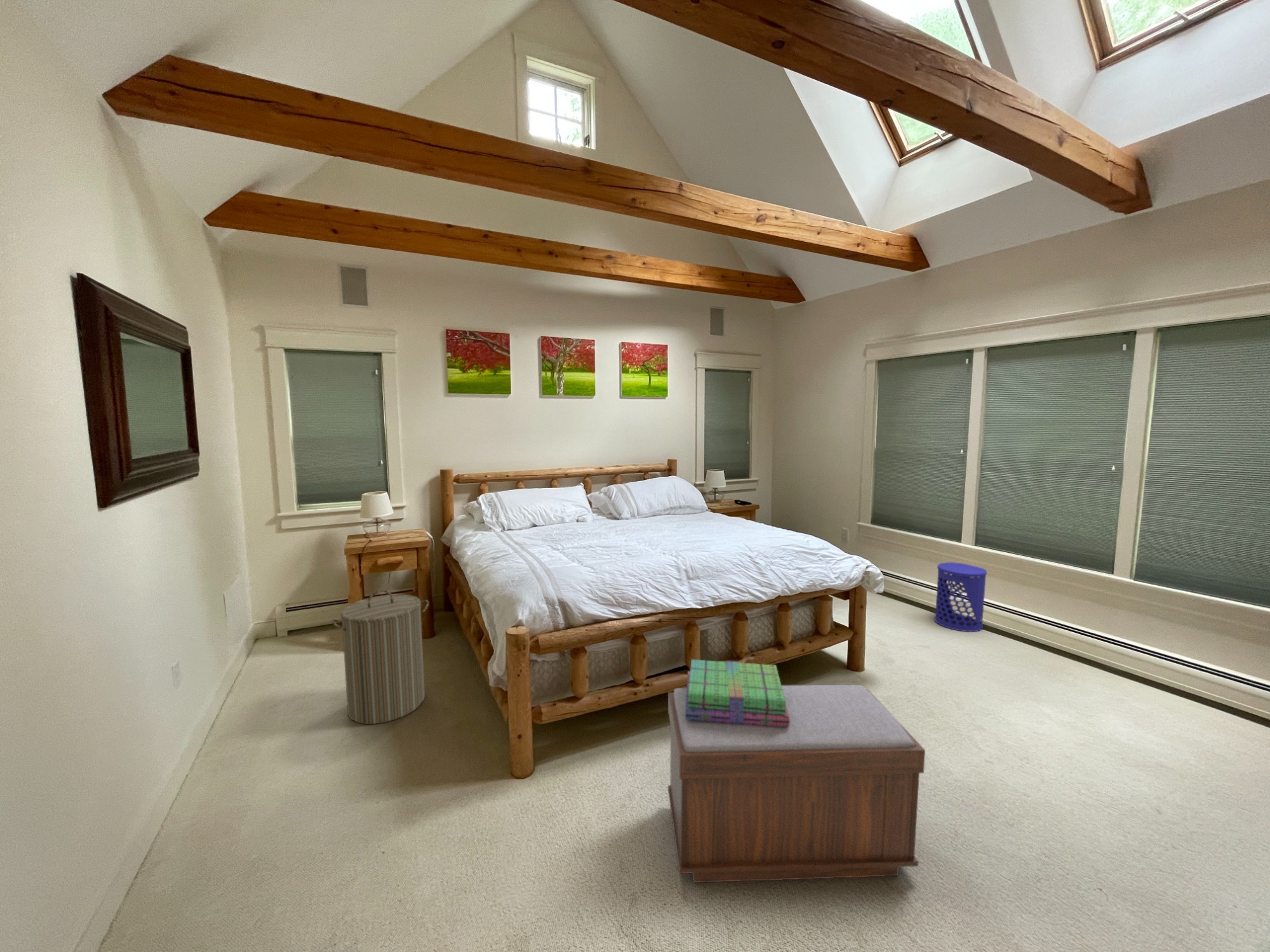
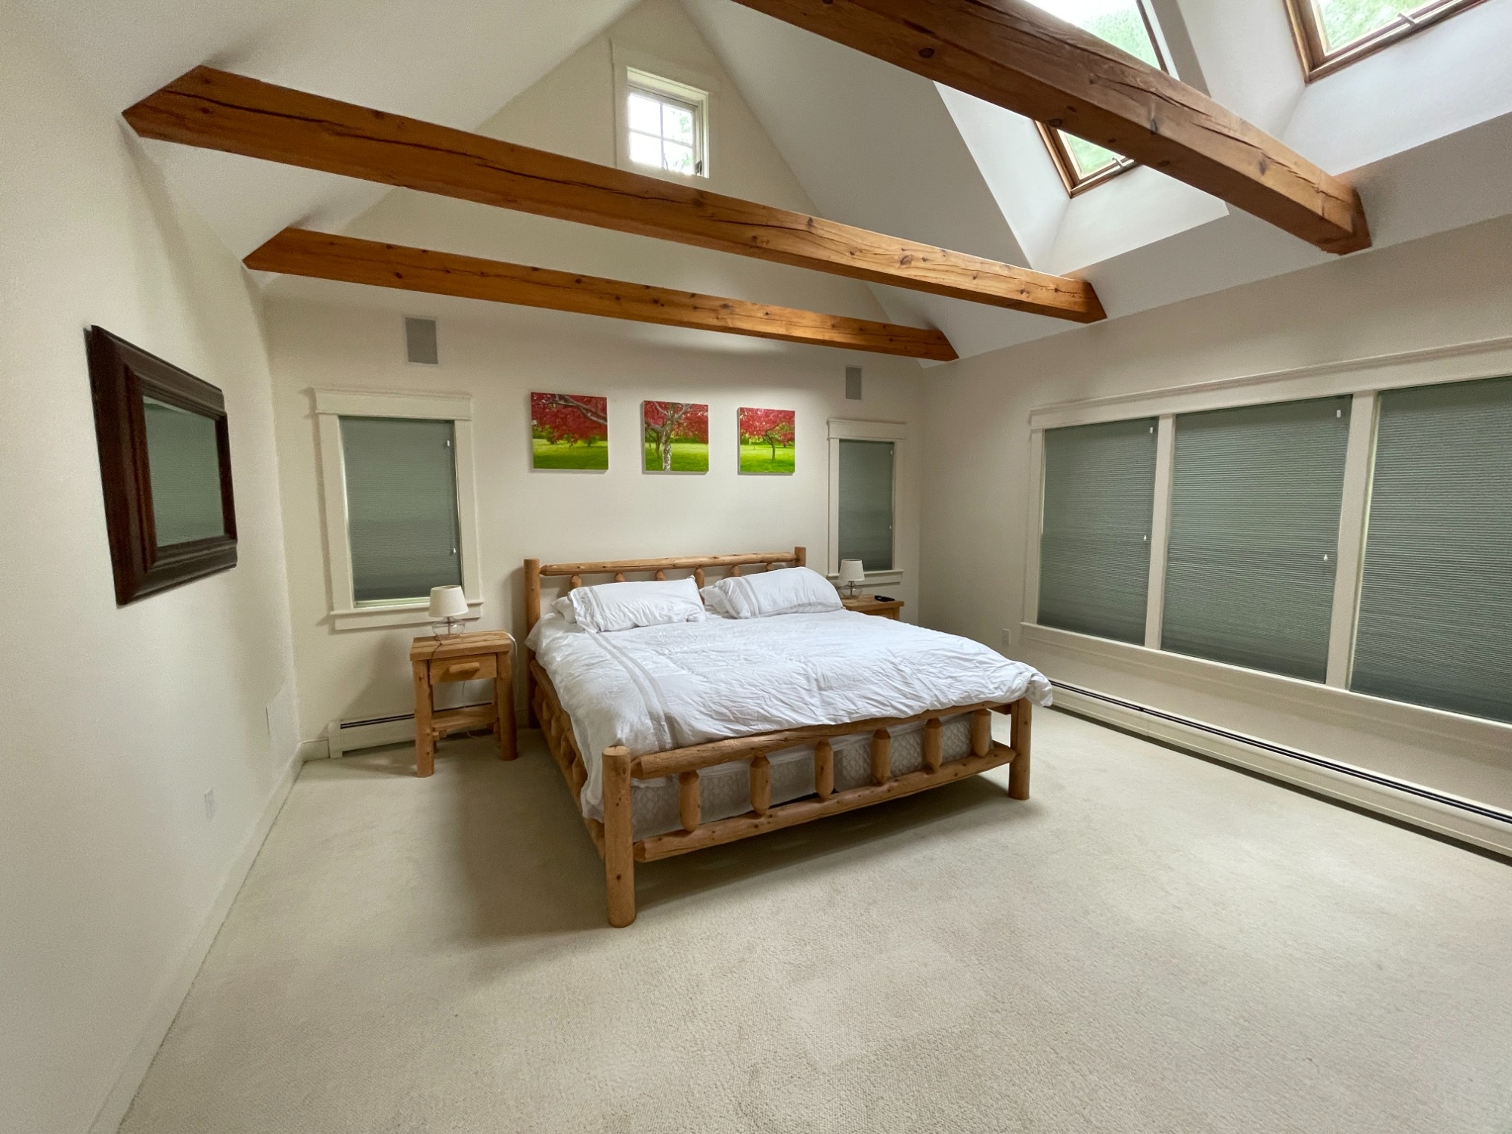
- laundry hamper (384, 647)
- waste bin (959, 596)
- bench (782, 774)
- stack of books (734, 690)
